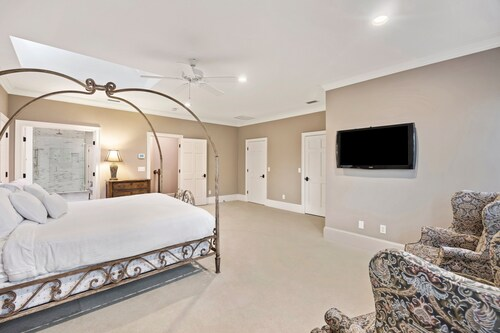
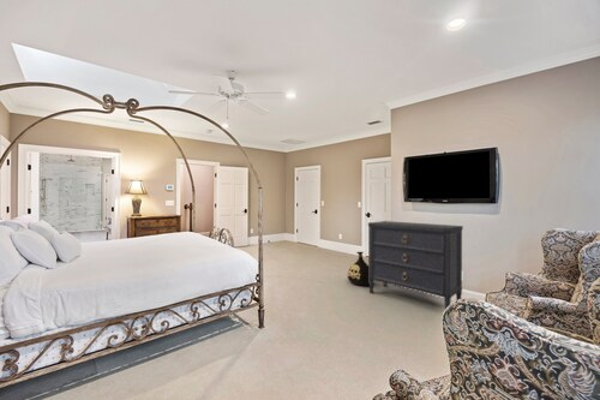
+ bag (360, 267)
+ dresser (412, 262)
